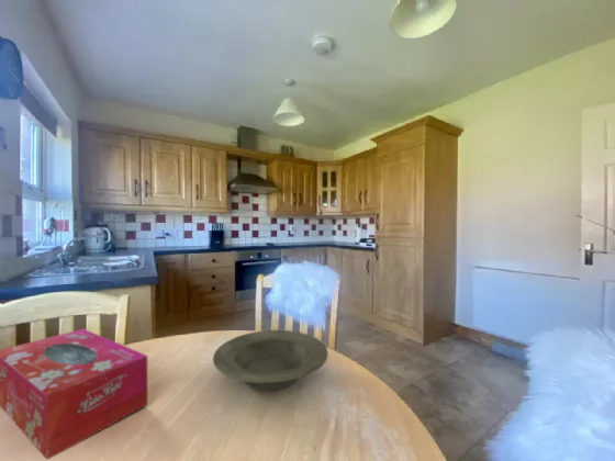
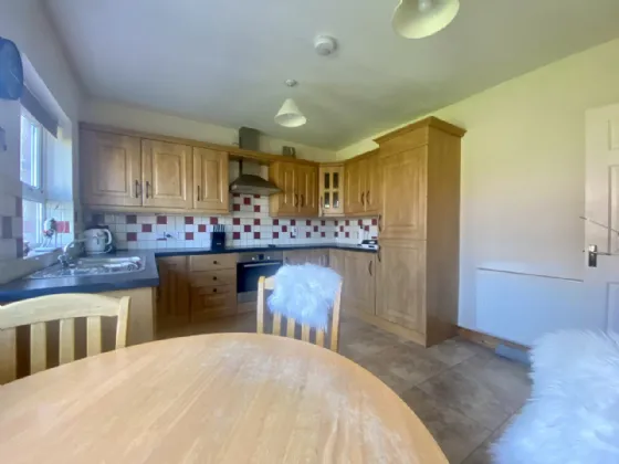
- bowl (271, 362)
- tissue box (69, 378)
